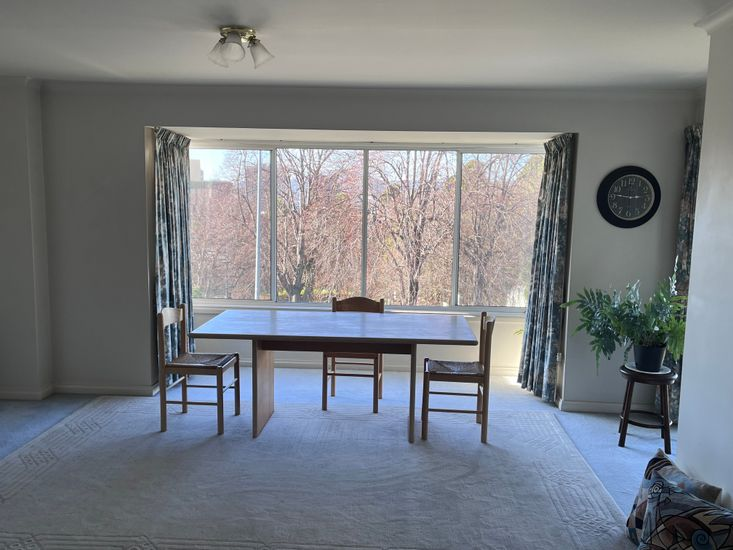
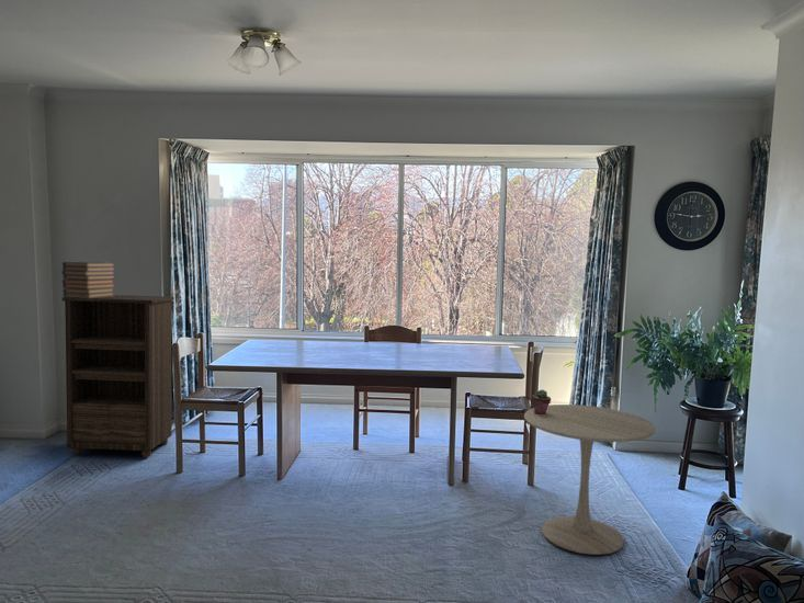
+ book stack (90, 278)
+ bookshelf (121, 374)
+ side table (585, 478)
+ potted succulent (541, 400)
